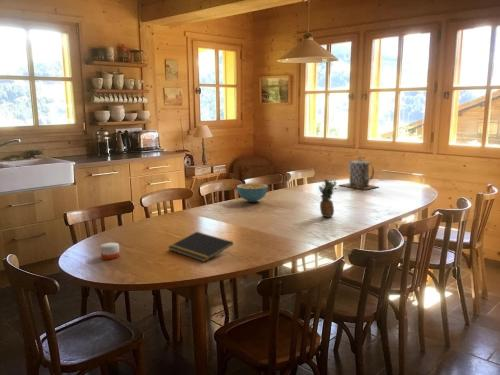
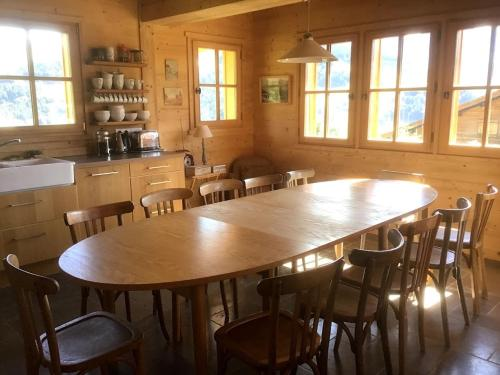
- notepad (200, 245)
- fruit (328, 198)
- teapot (359, 171)
- candle (109, 244)
- cereal bowl (252, 193)
